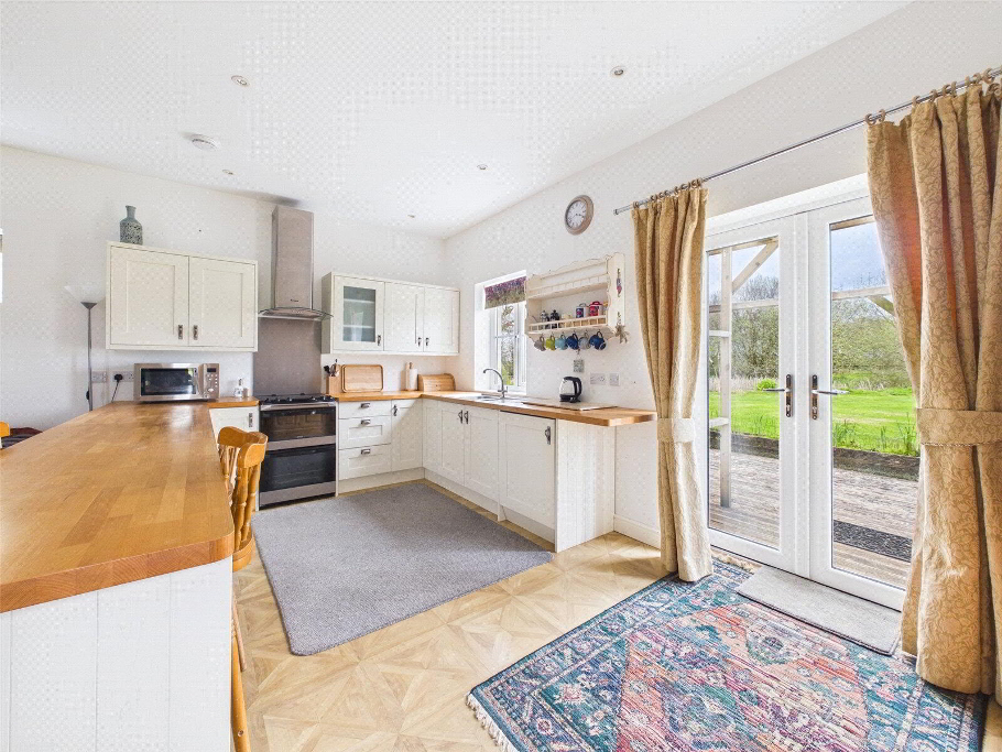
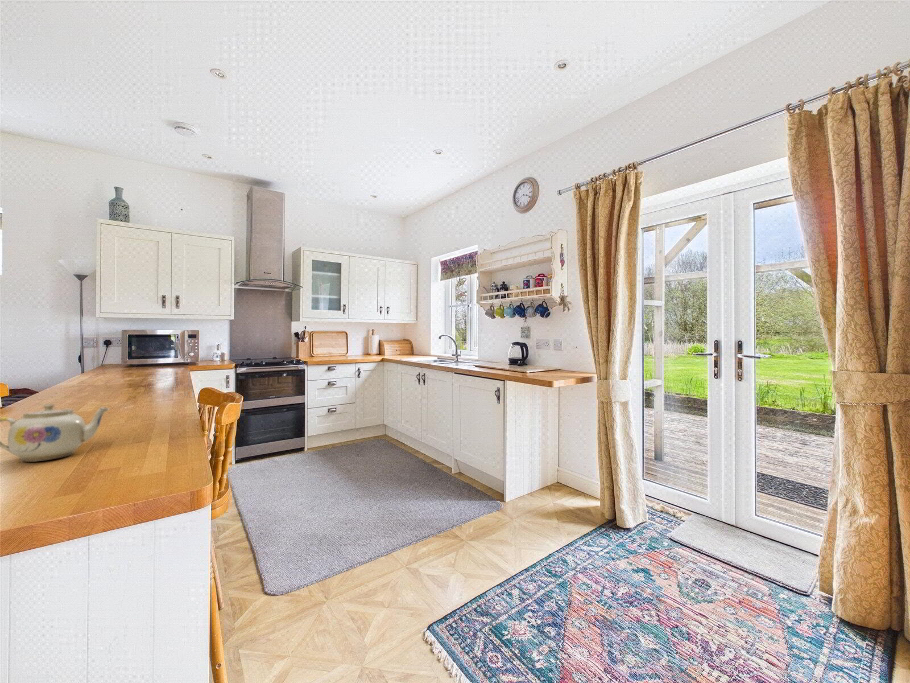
+ teapot (52, 429)
